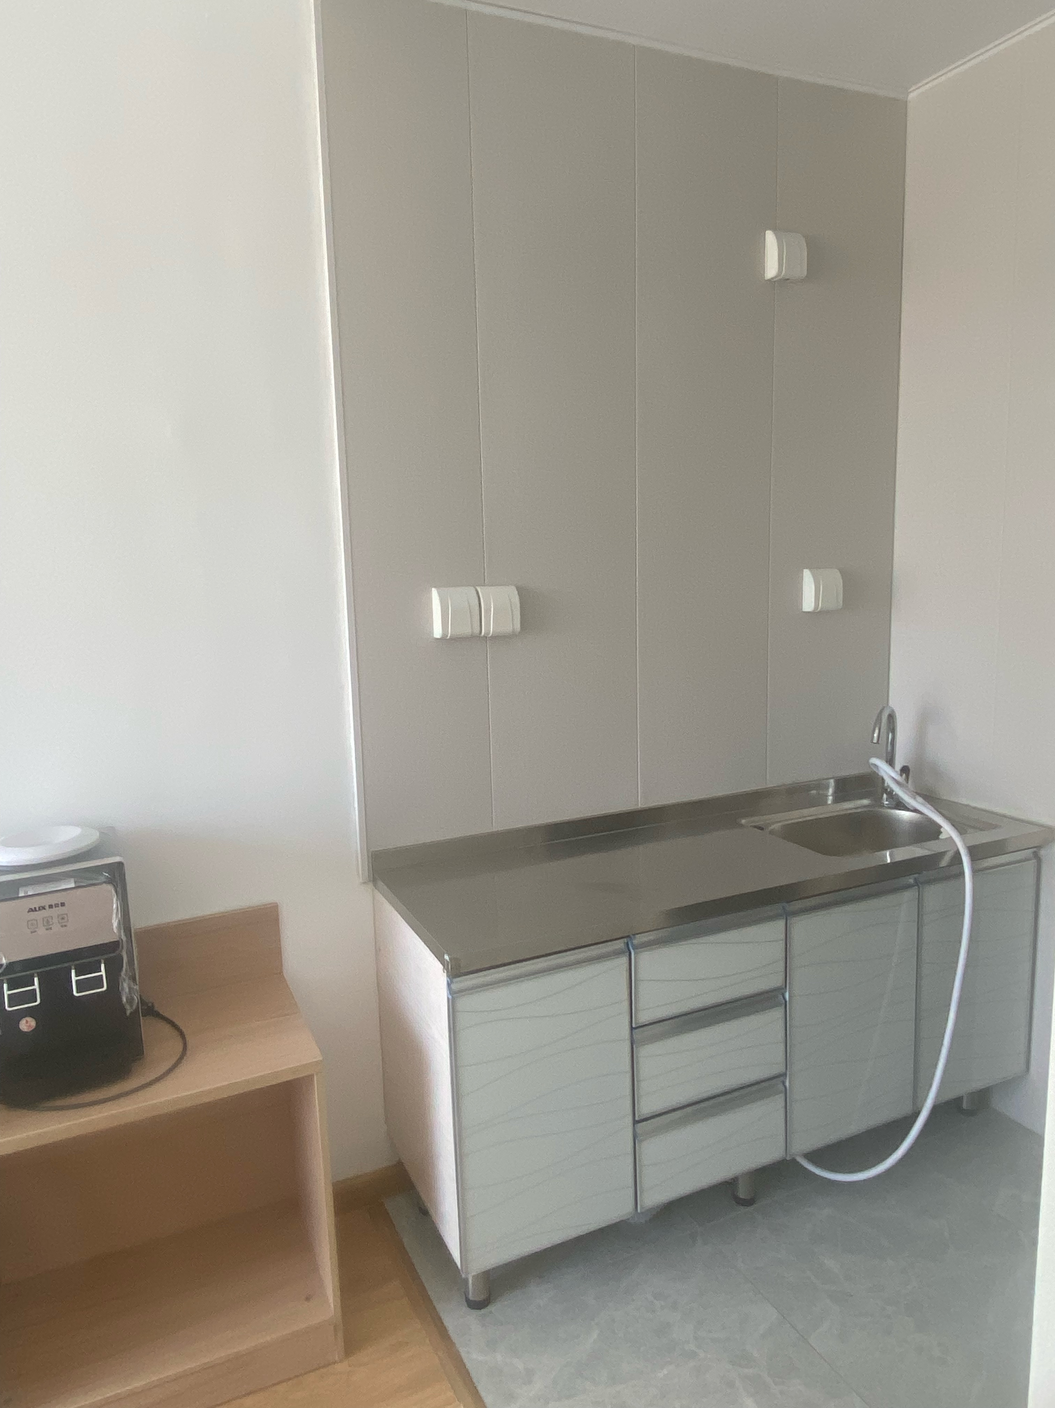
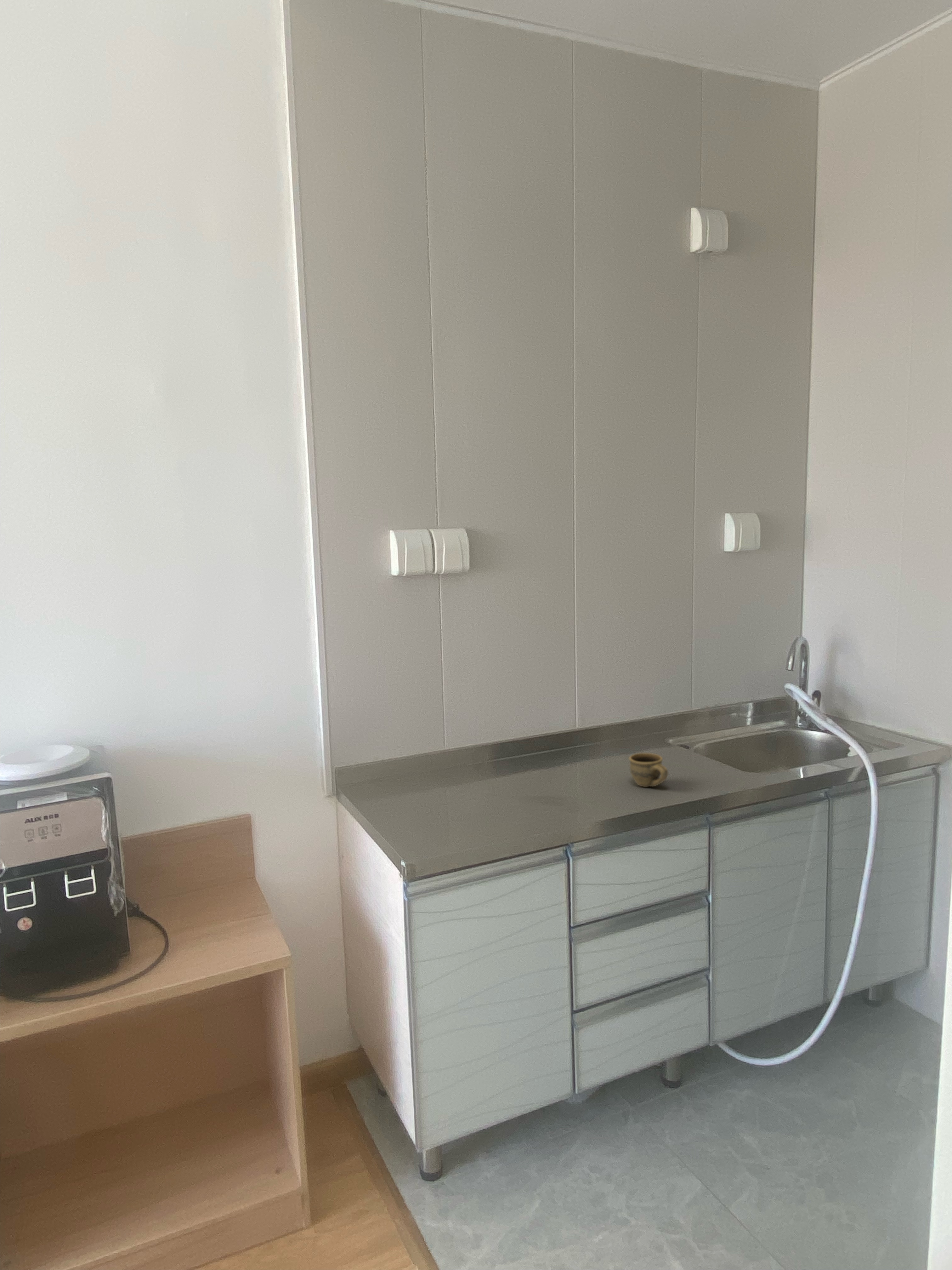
+ cup (649, 772)
